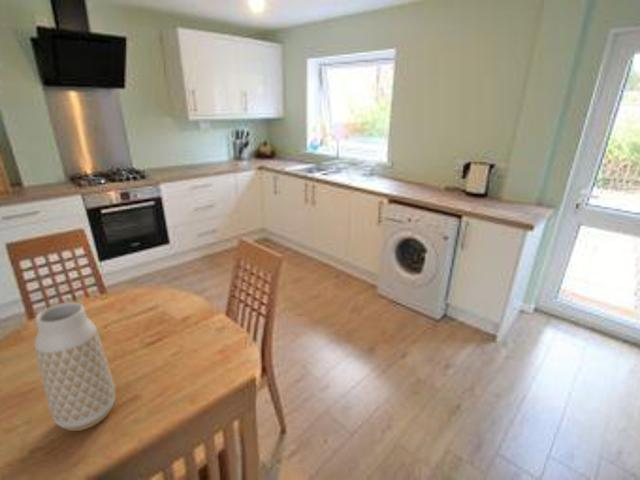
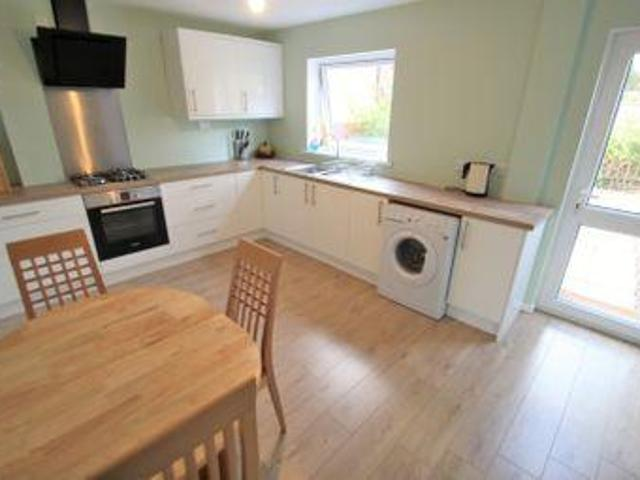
- vase (75, 366)
